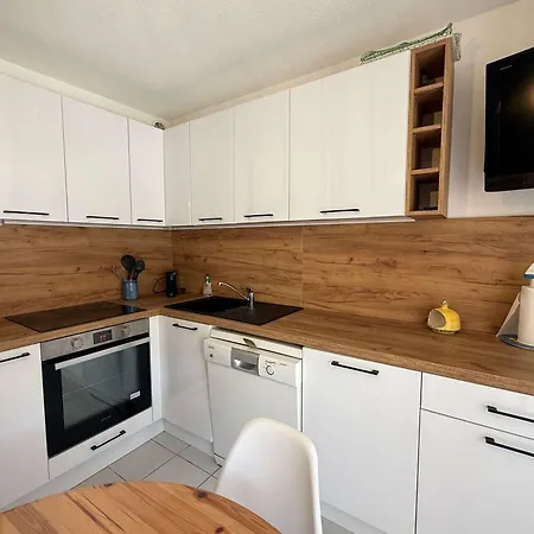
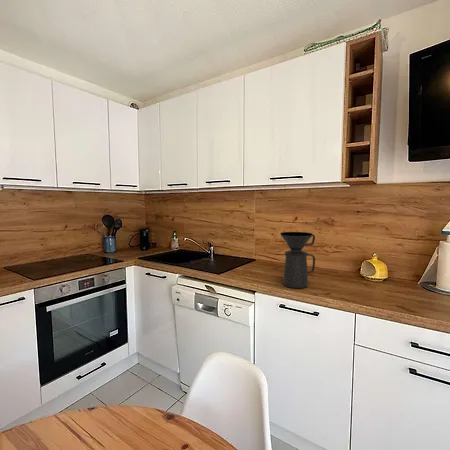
+ coffee maker (295, 259)
